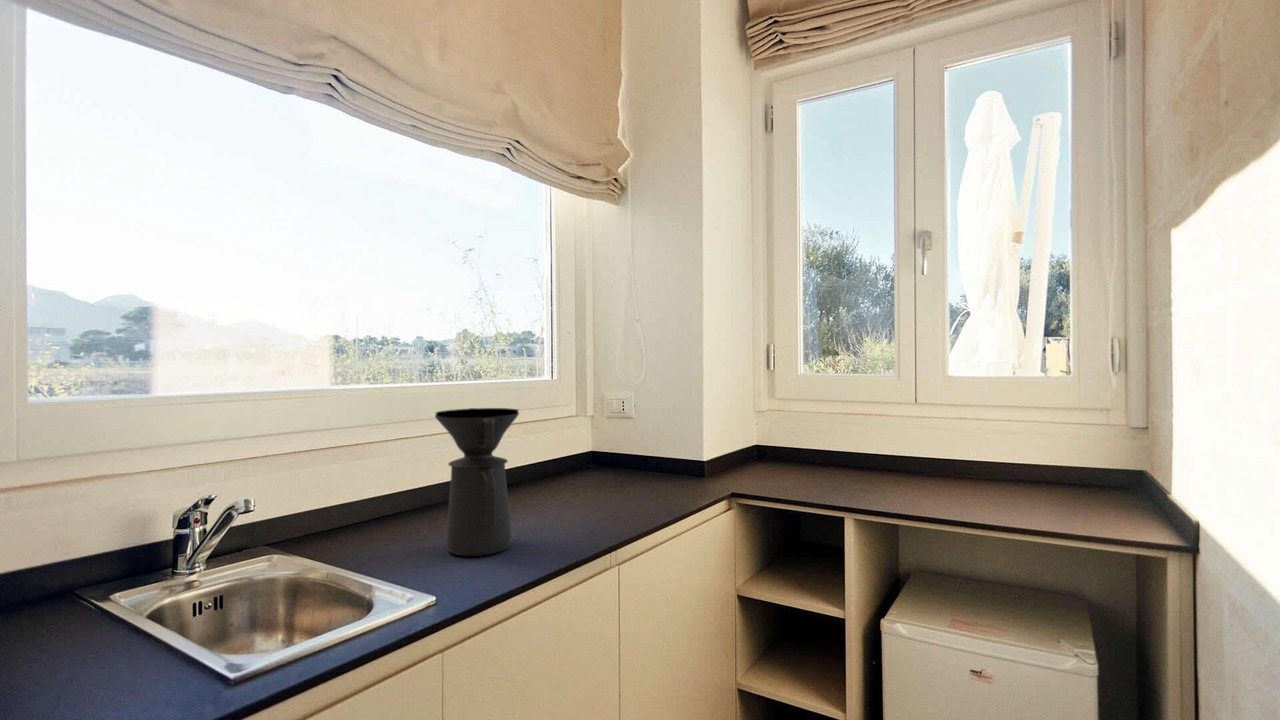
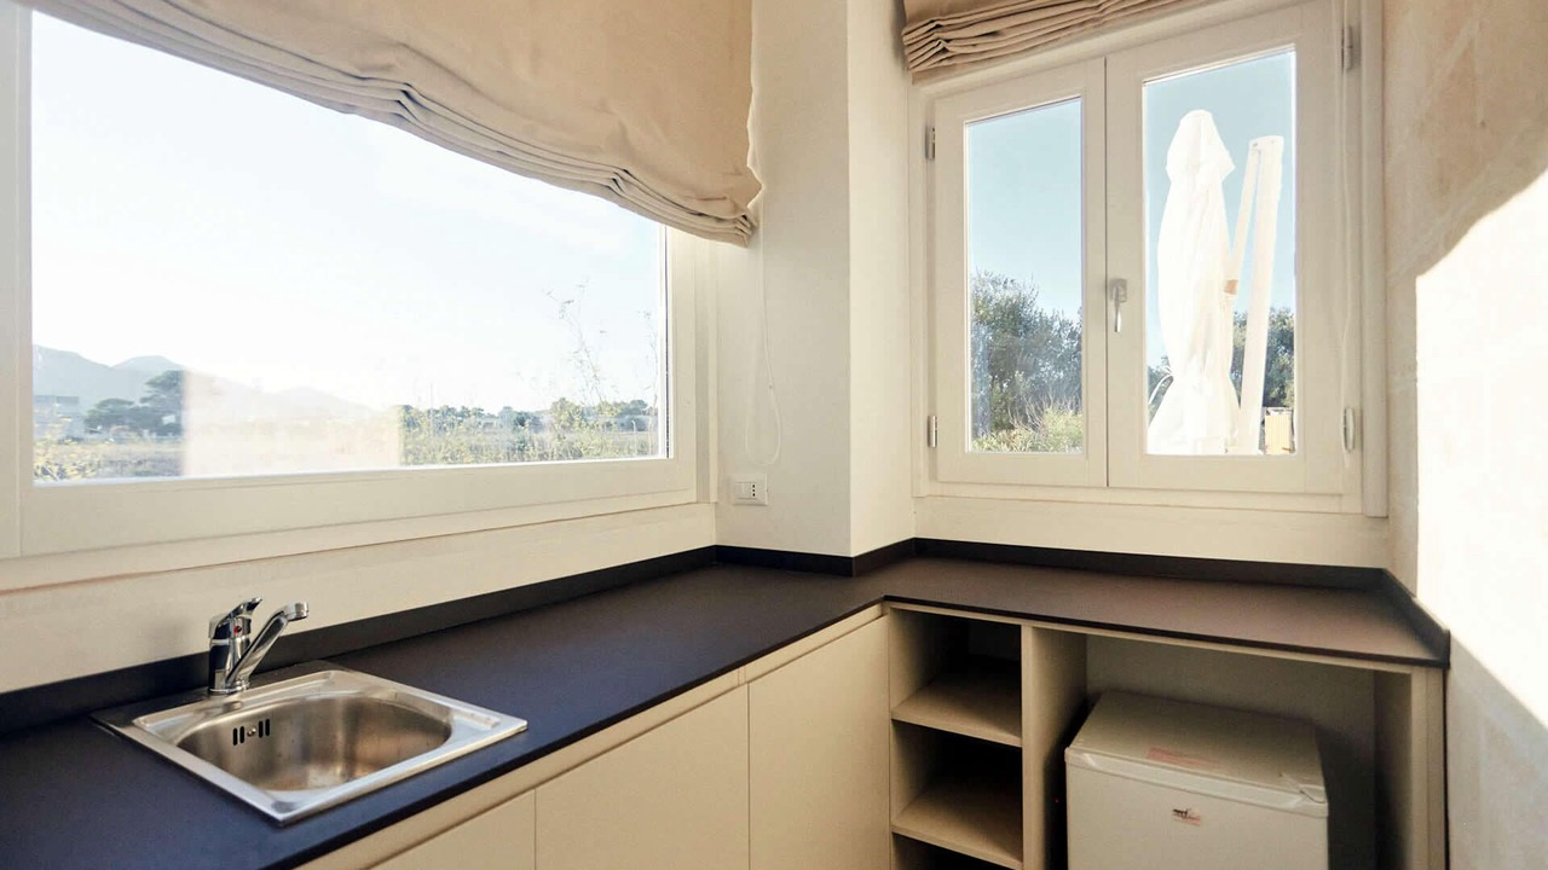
- coffee maker (478, 479)
